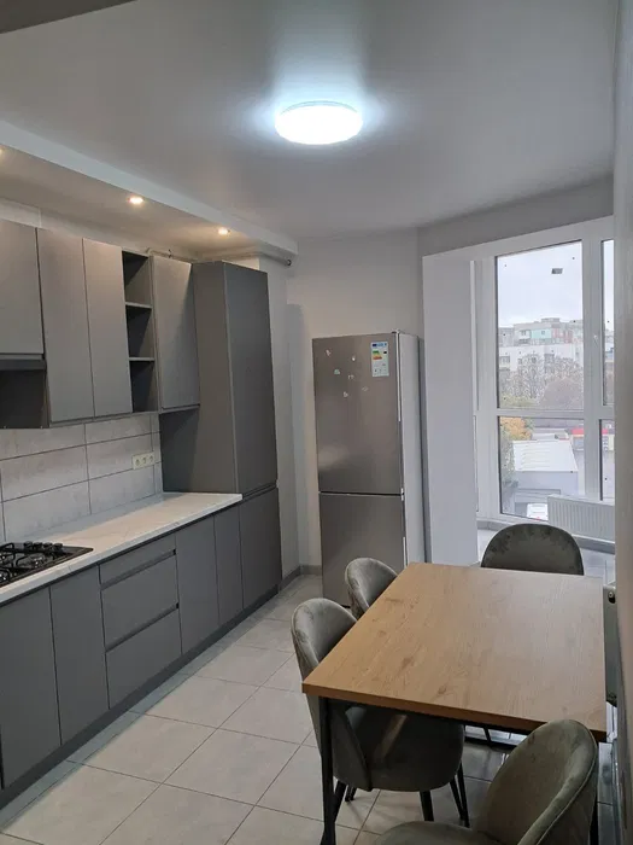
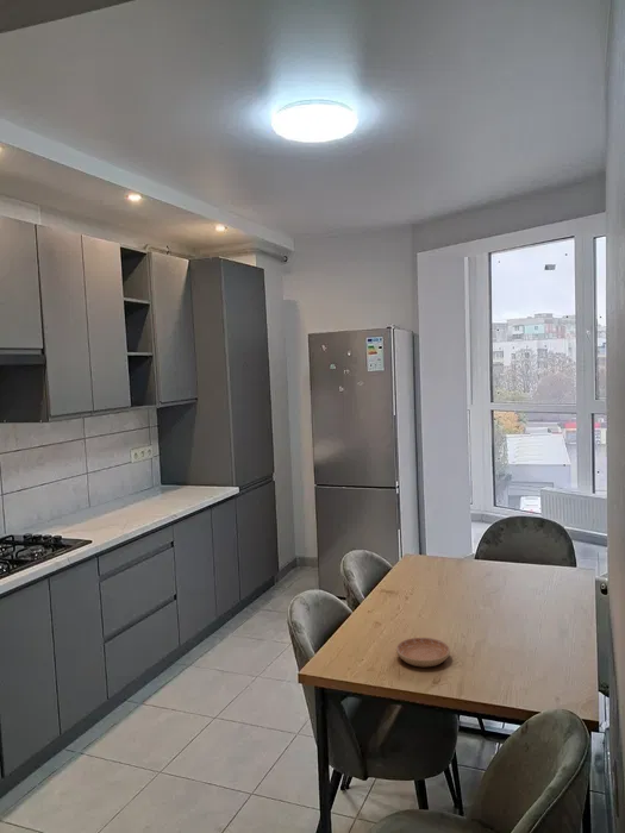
+ saucer (423, 652)
